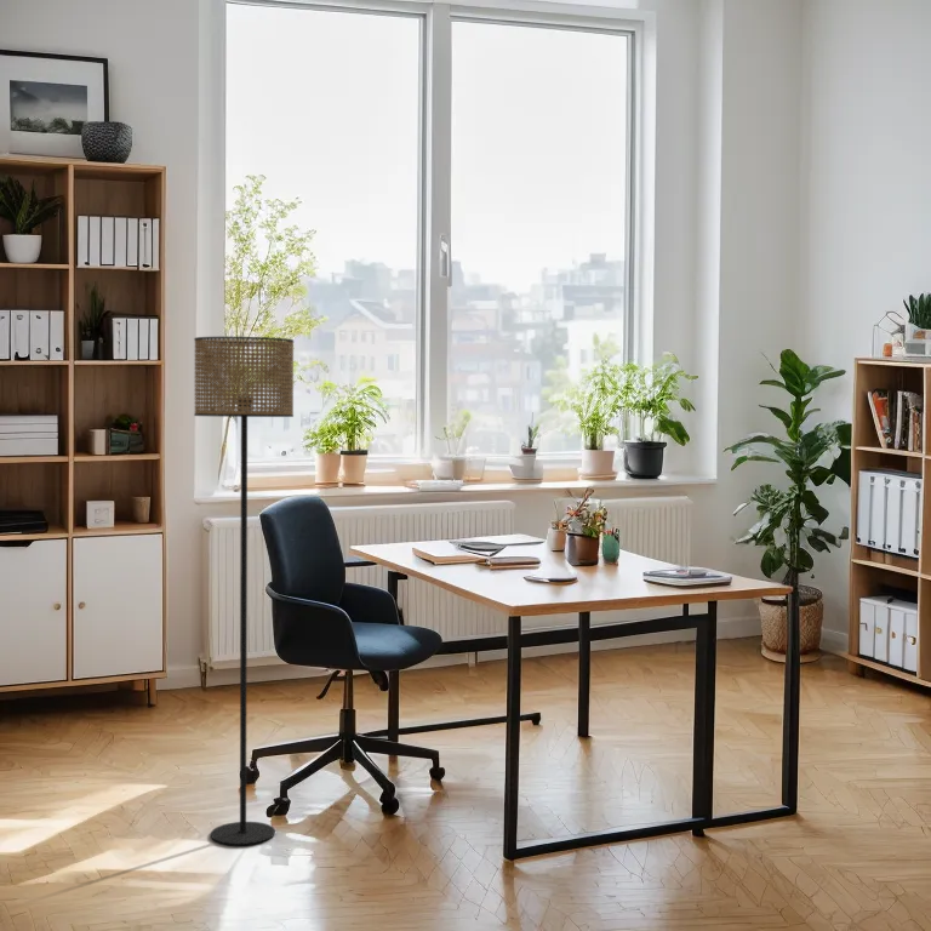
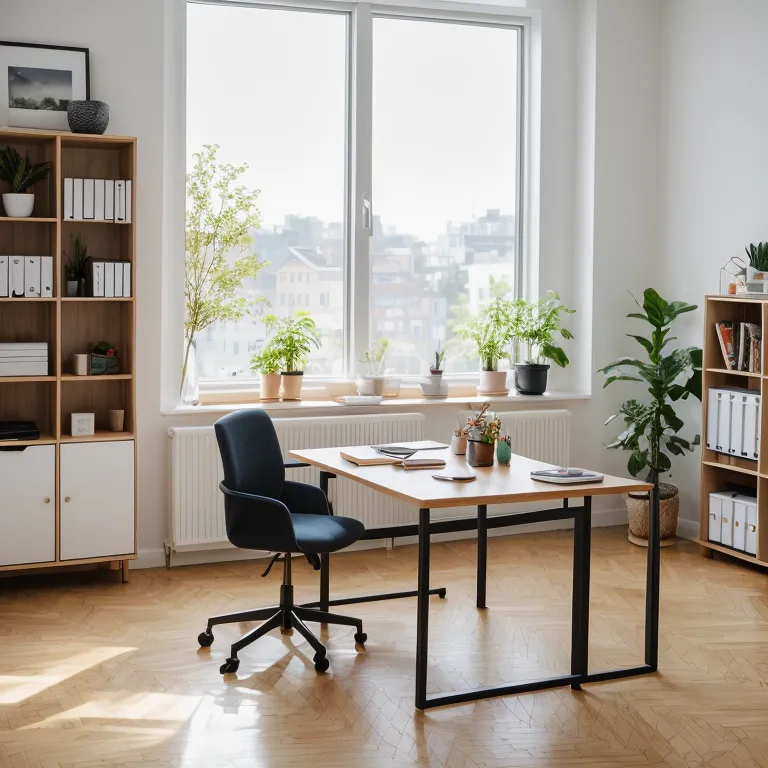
- floor lamp (244, 588)
